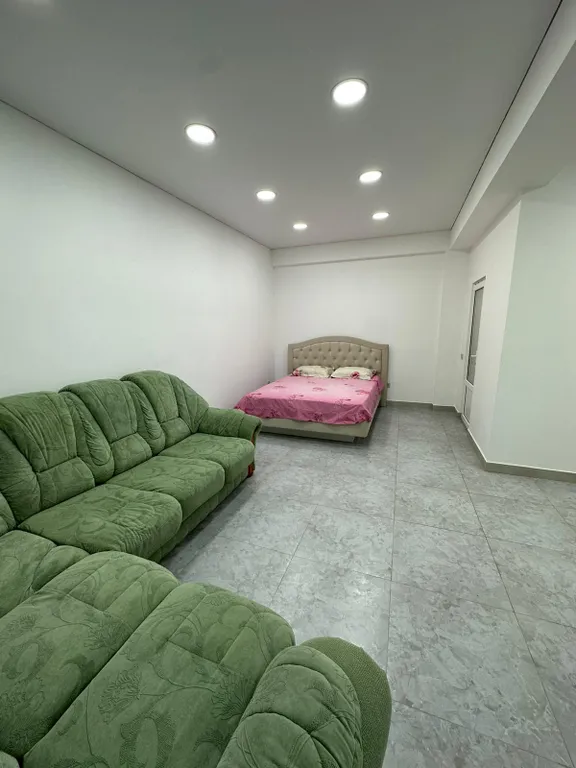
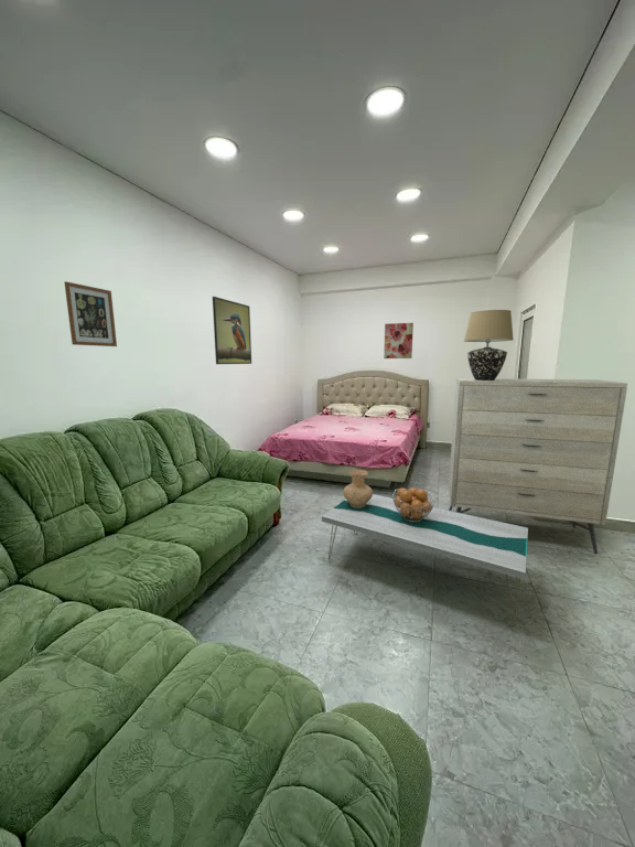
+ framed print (234, 333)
+ wall art (398, 341)
+ vase (357, 489)
+ dresser (521, 458)
+ coffee table (419, 546)
+ wall art (93, 317)
+ fruit basket (412, 503)
+ table lamp (487, 346)
